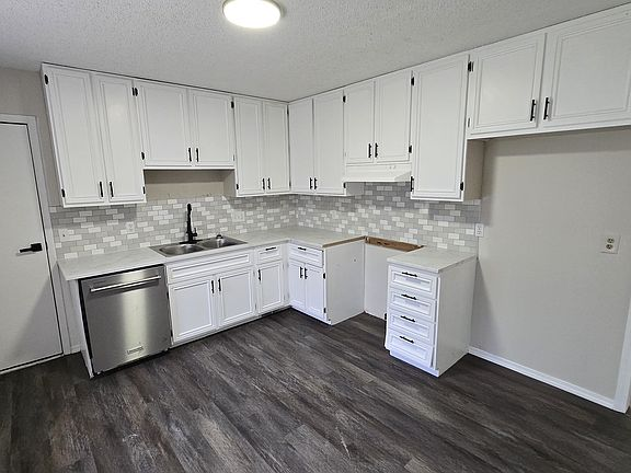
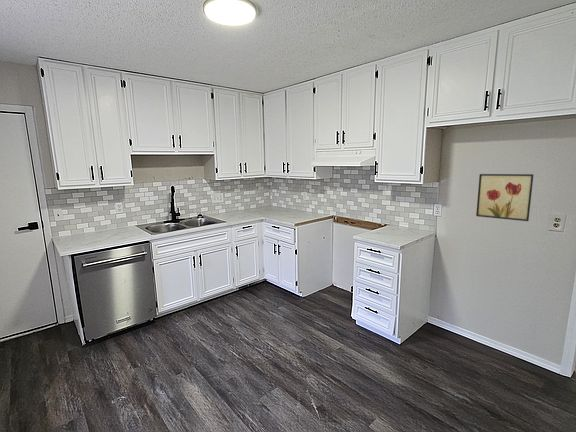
+ wall art (503, 196)
